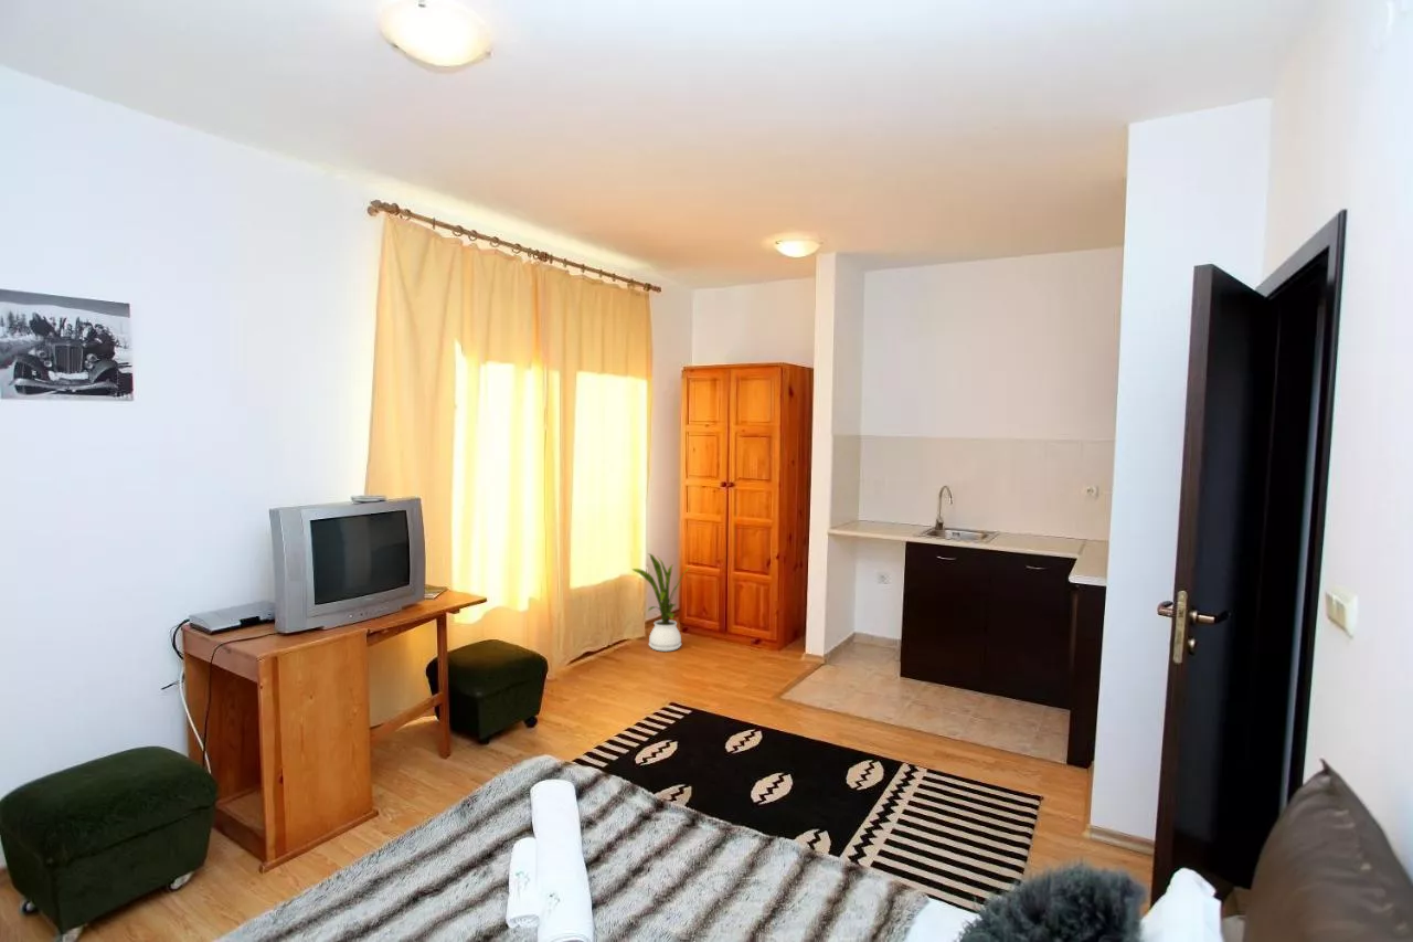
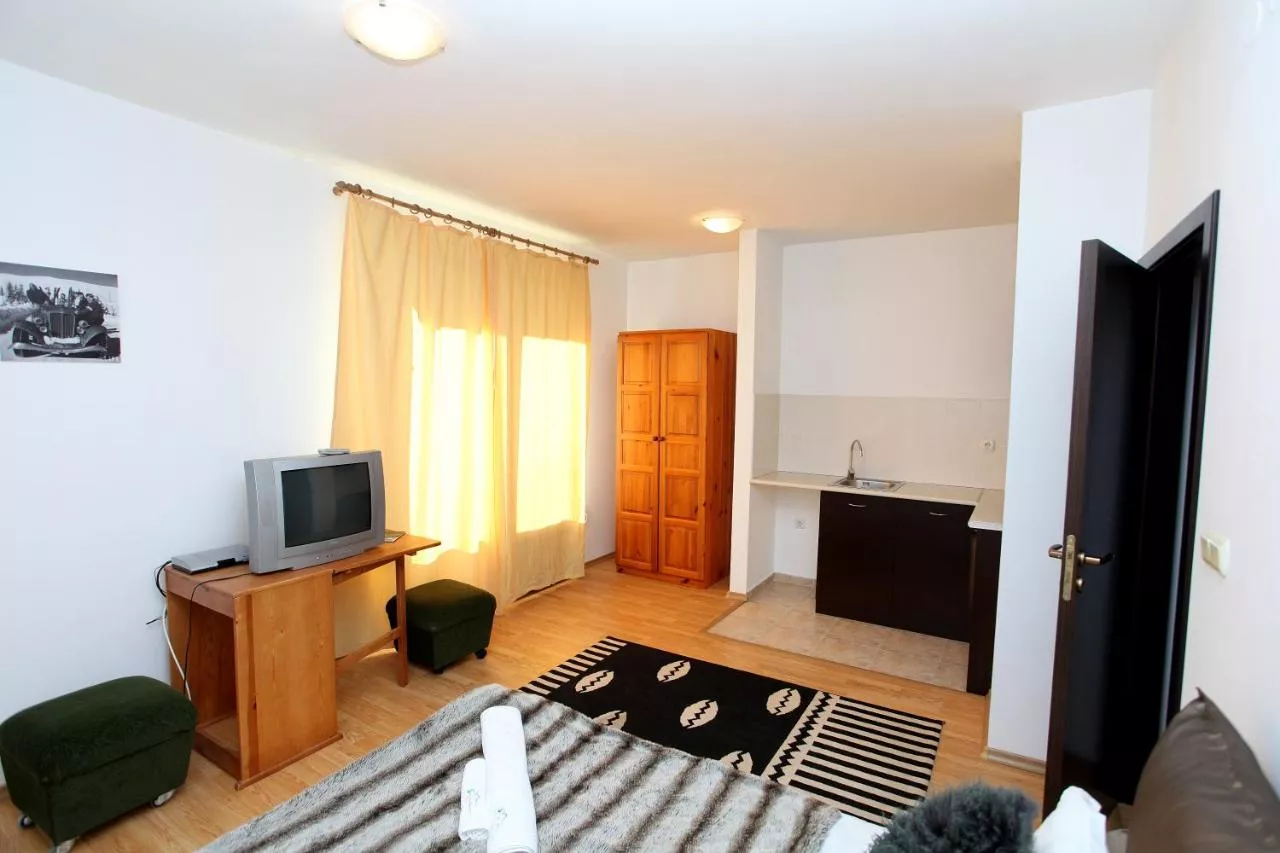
- house plant (662, 599)
